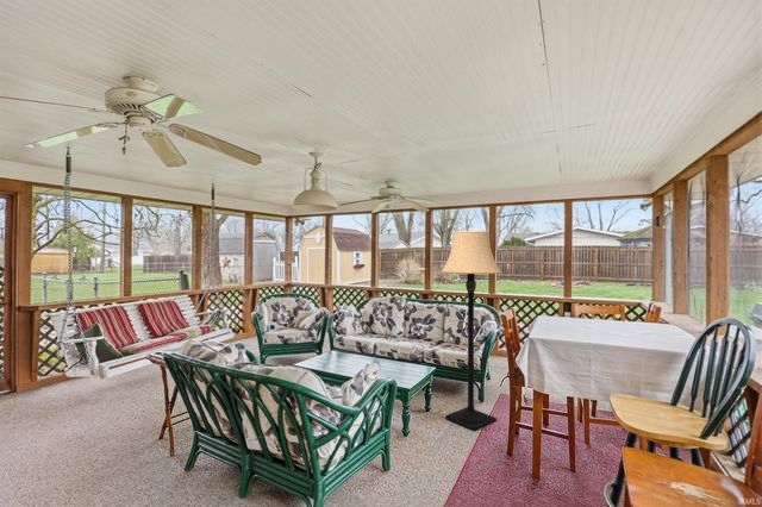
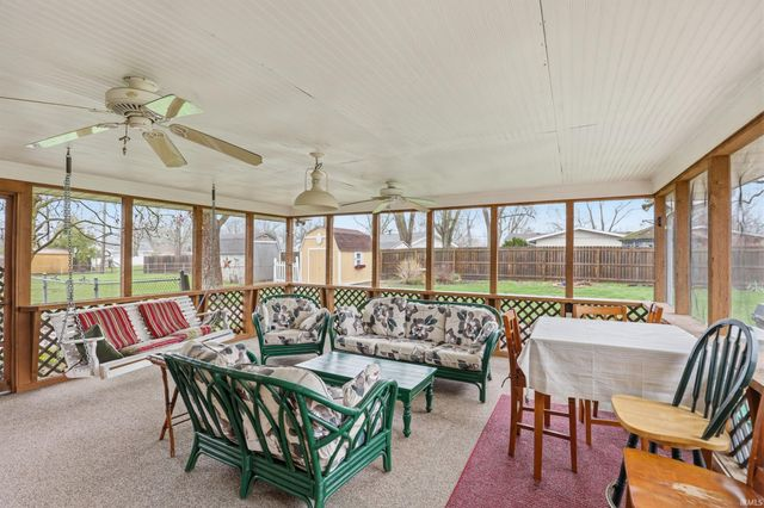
- lamp (470, 325)
